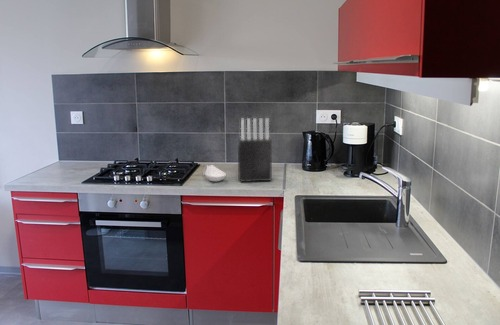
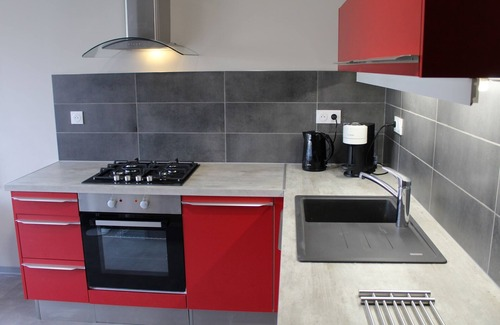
- knife block (254, 149)
- spoon rest (212, 172)
